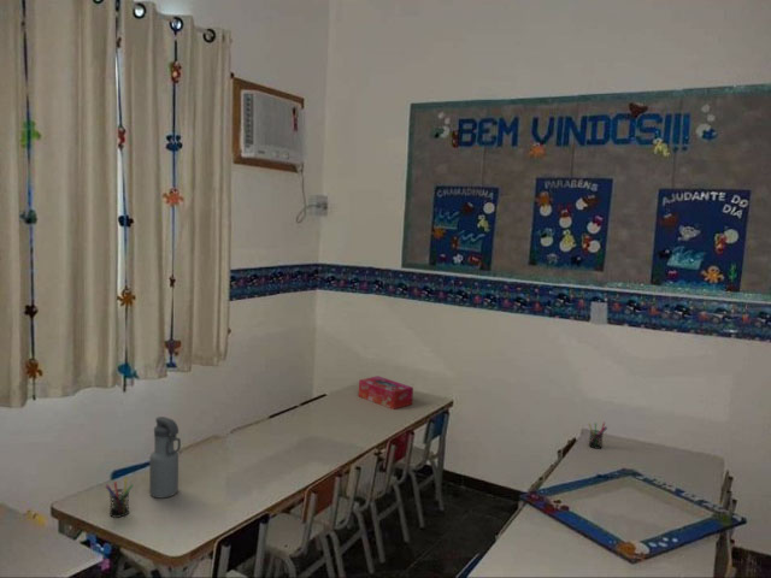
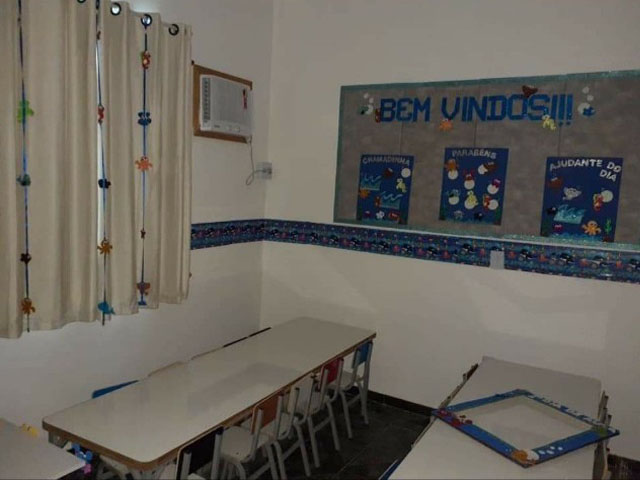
- water bottle (164, 456)
- pen holder (120, 496)
- pen holder (596, 434)
- tissue box (384, 391)
